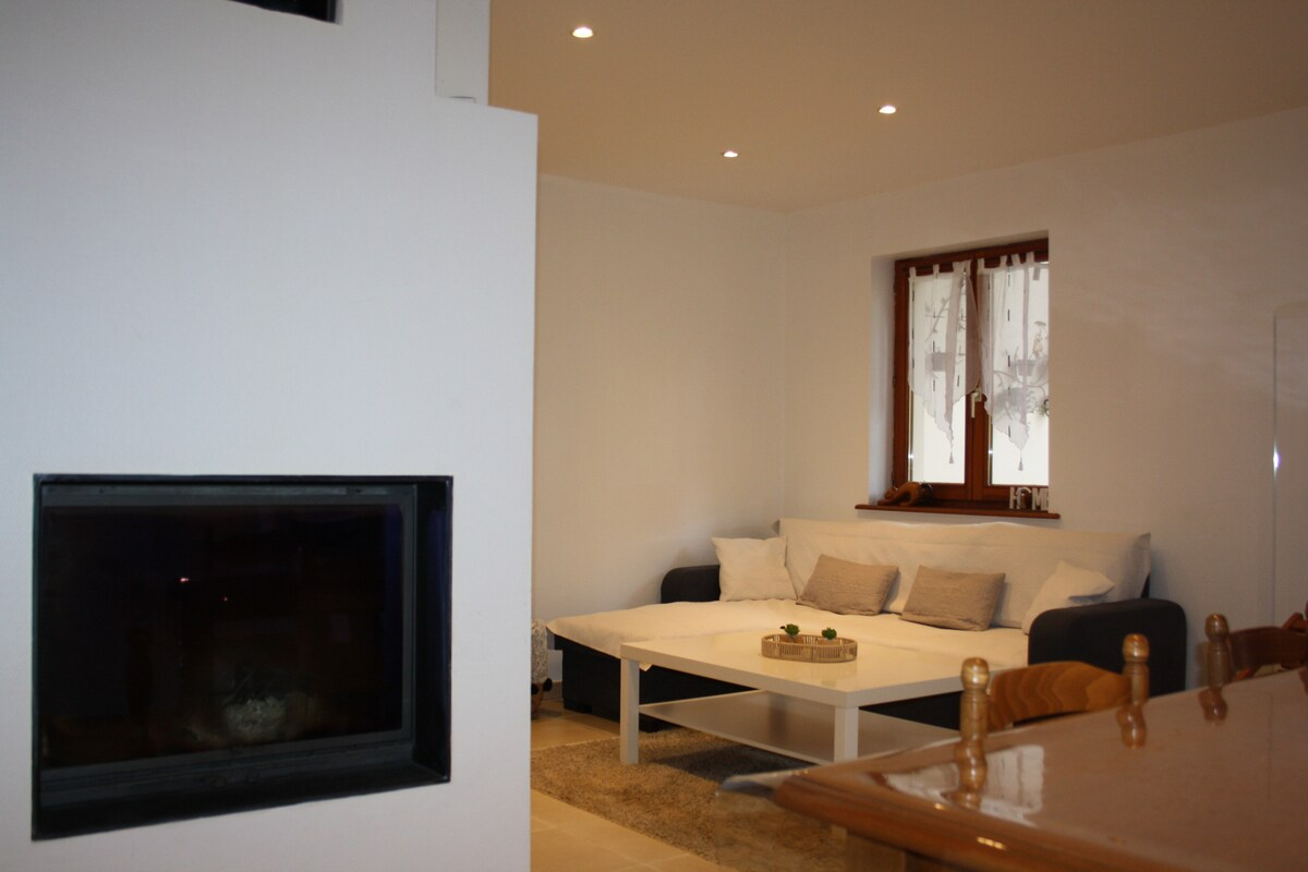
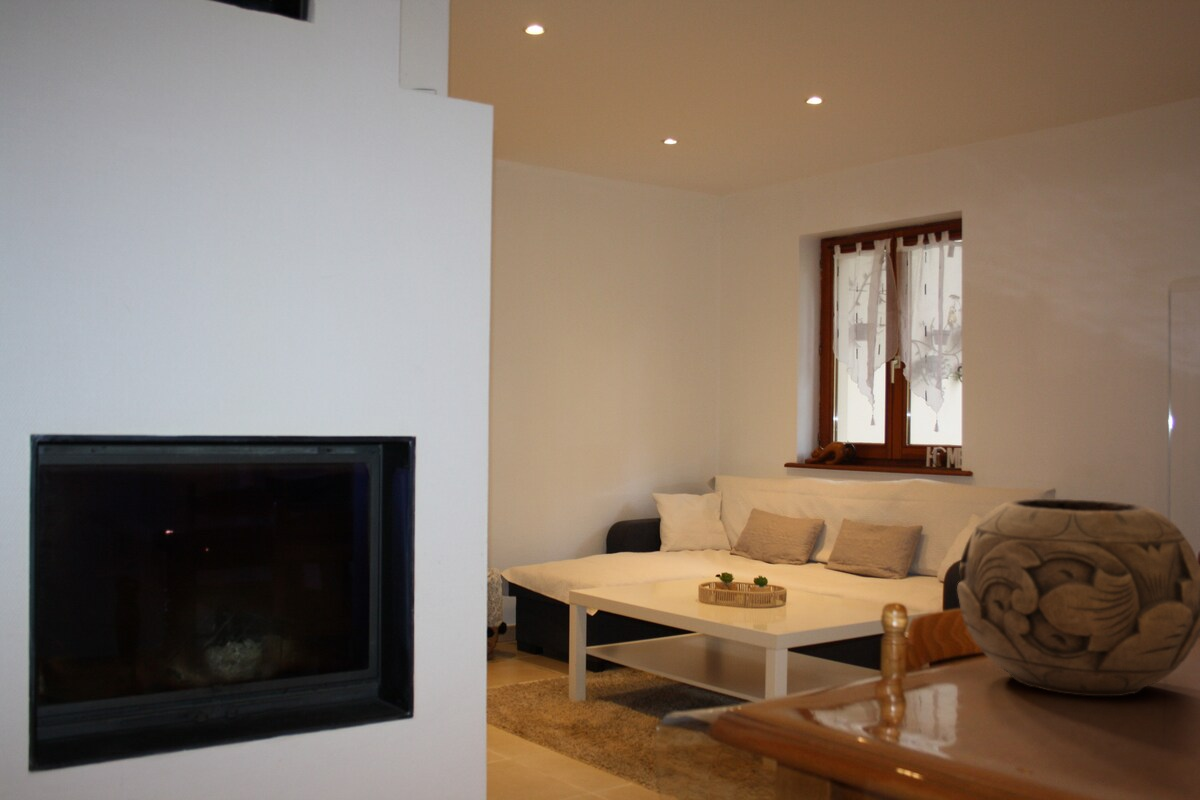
+ decorative bowl (1076, 592)
